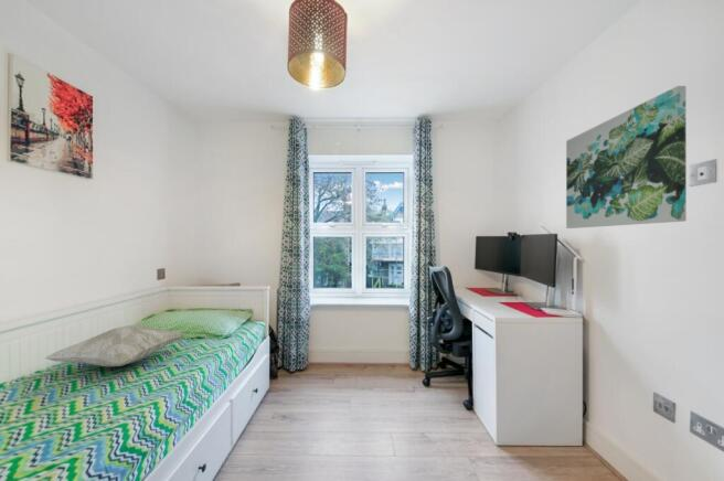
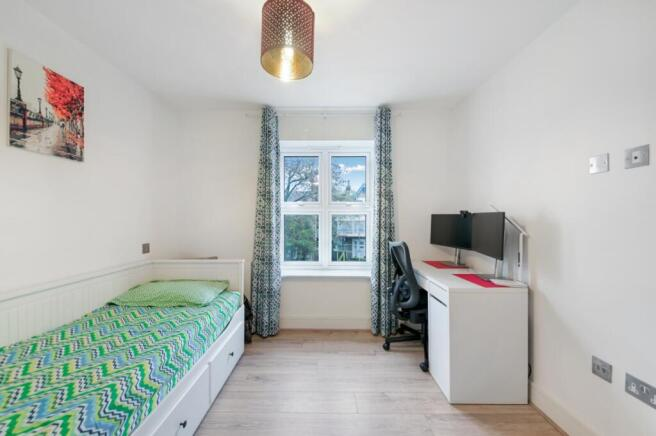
- decorative pillow (123, 344)
- wall art (614, 172)
